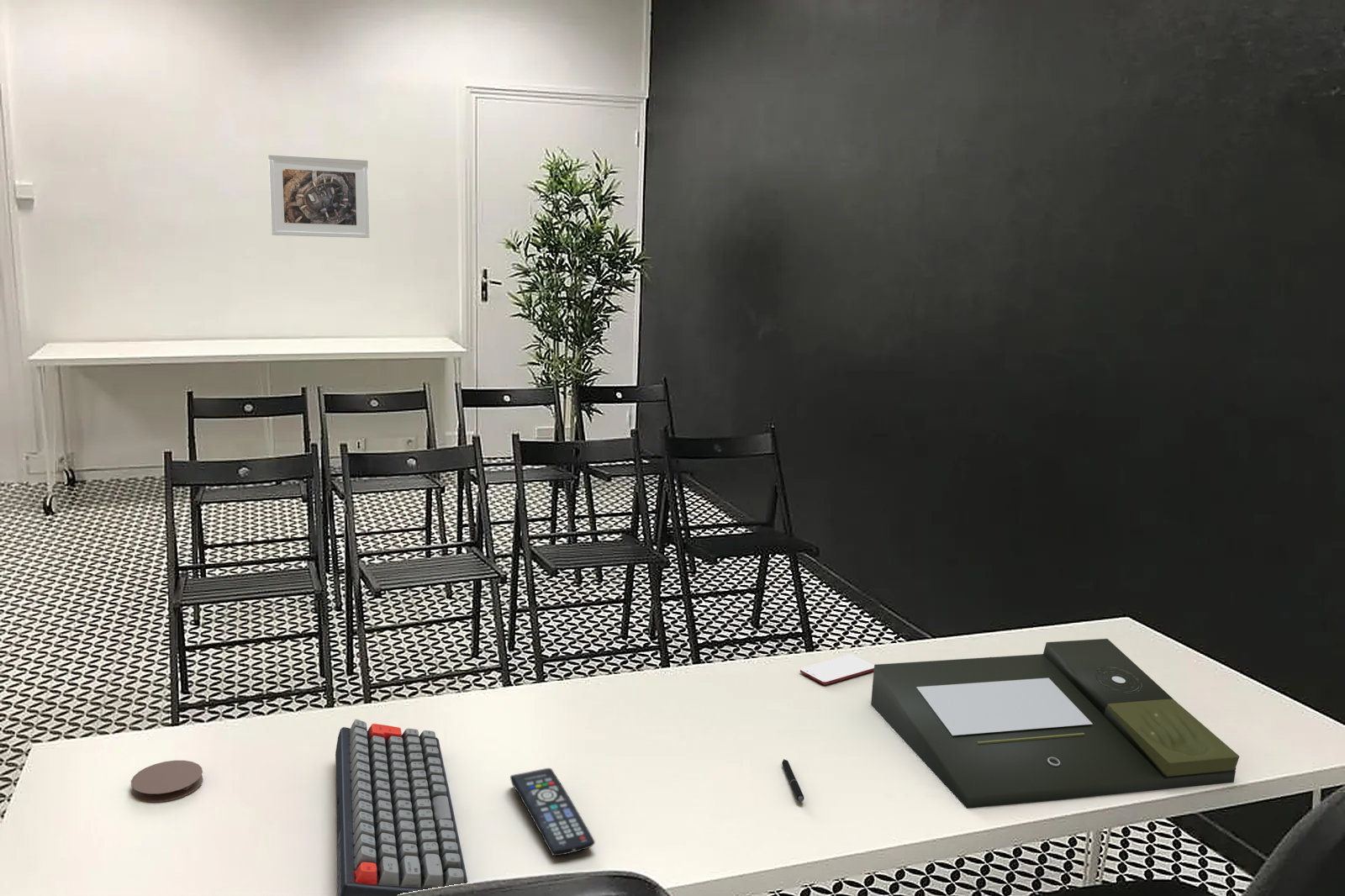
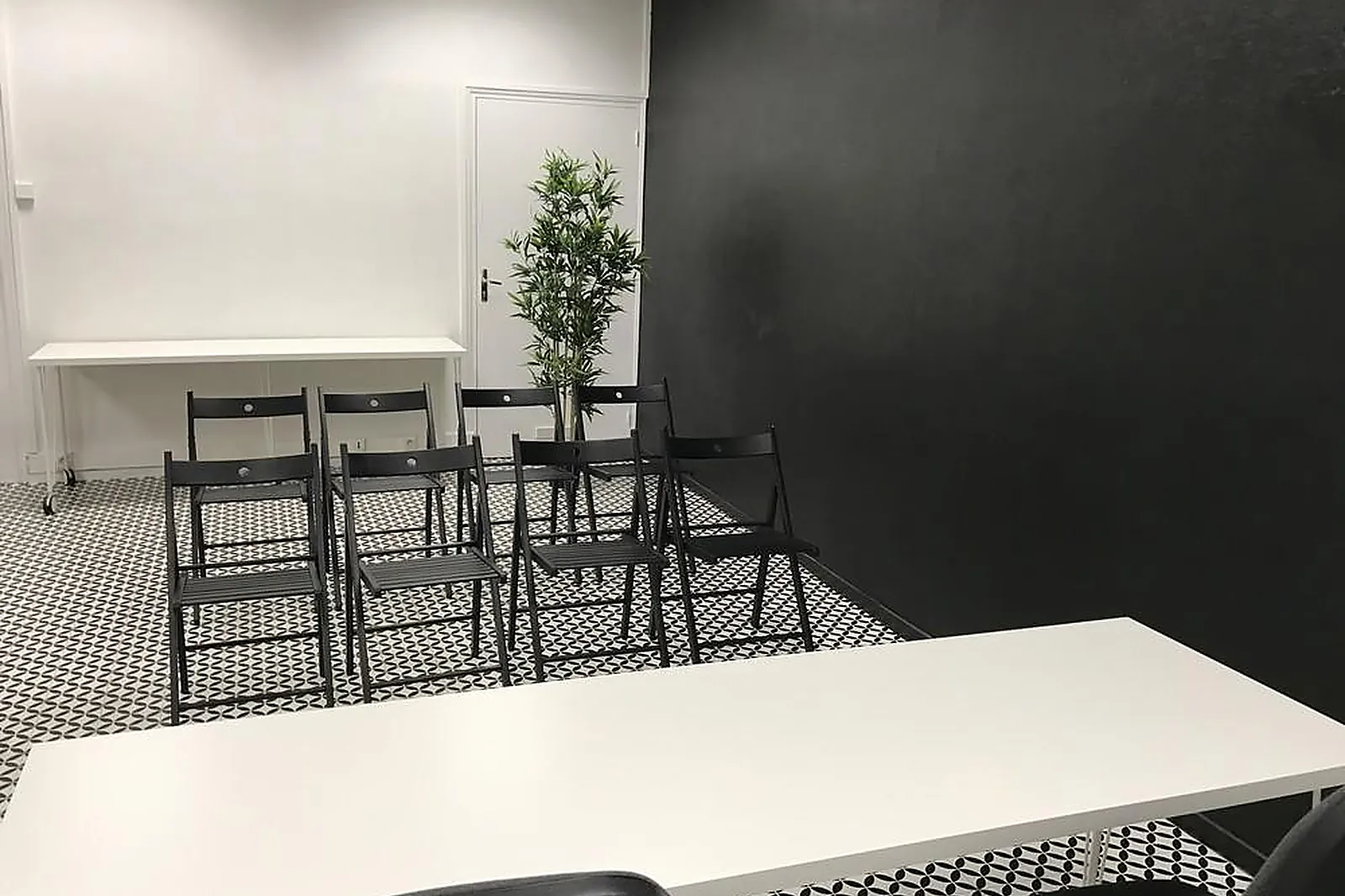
- coaster (167, 780)
- keyboard (394, 804)
- remote control (549, 808)
- pen (791, 777)
- document tray (1045, 714)
- smartphone (837, 669)
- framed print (319, 198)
